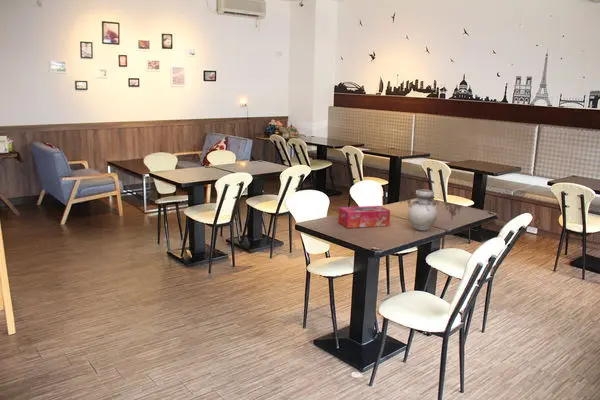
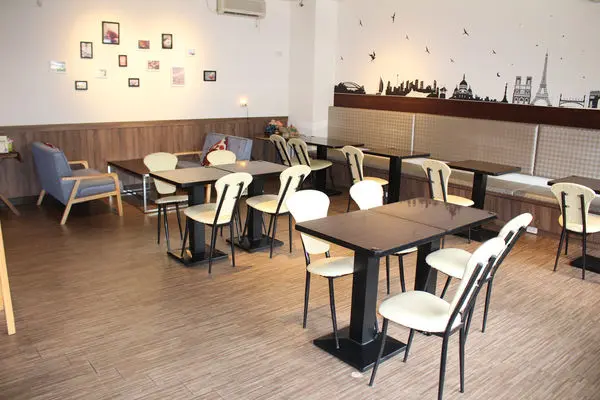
- tissue box (363, 216)
- vase (422, 210)
